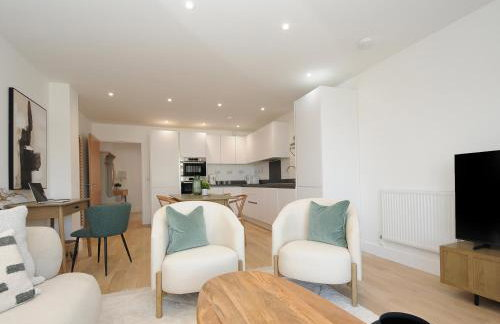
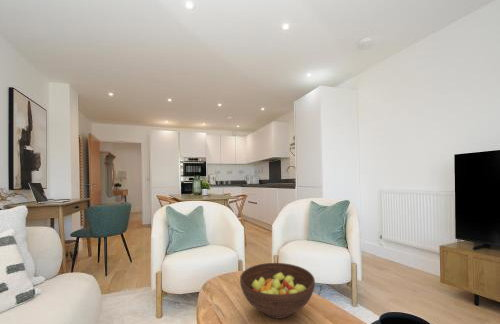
+ fruit bowl (277, 293)
